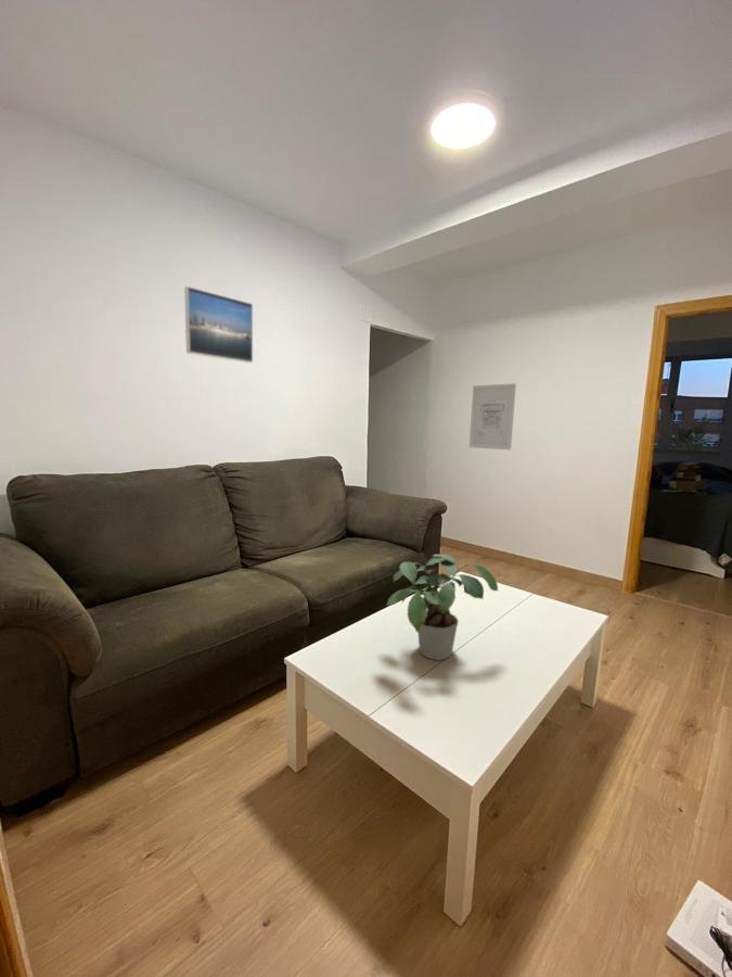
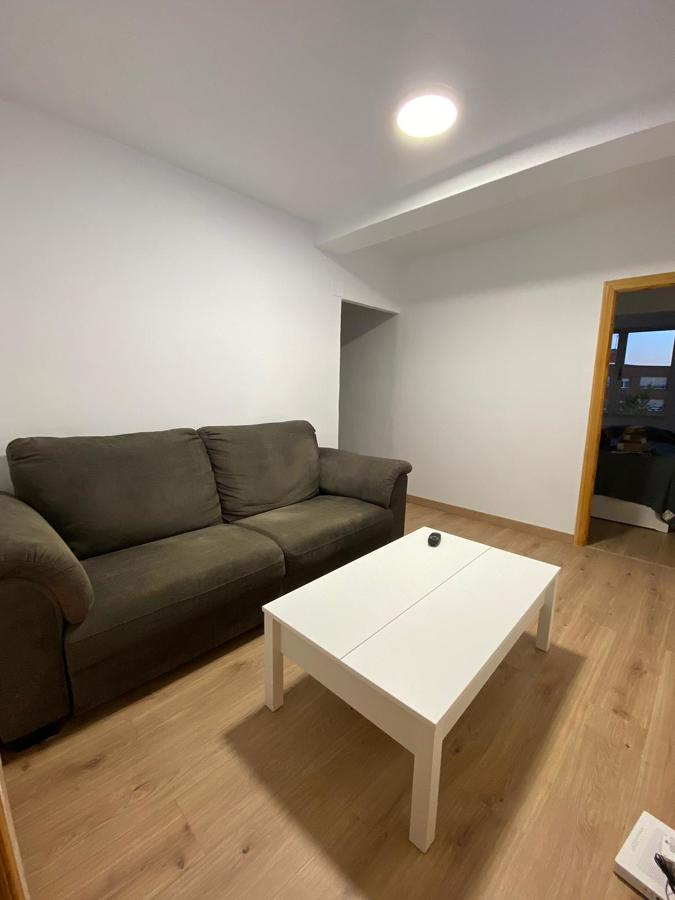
- wall art (491, 417)
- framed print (220, 327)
- potted plant (432, 608)
